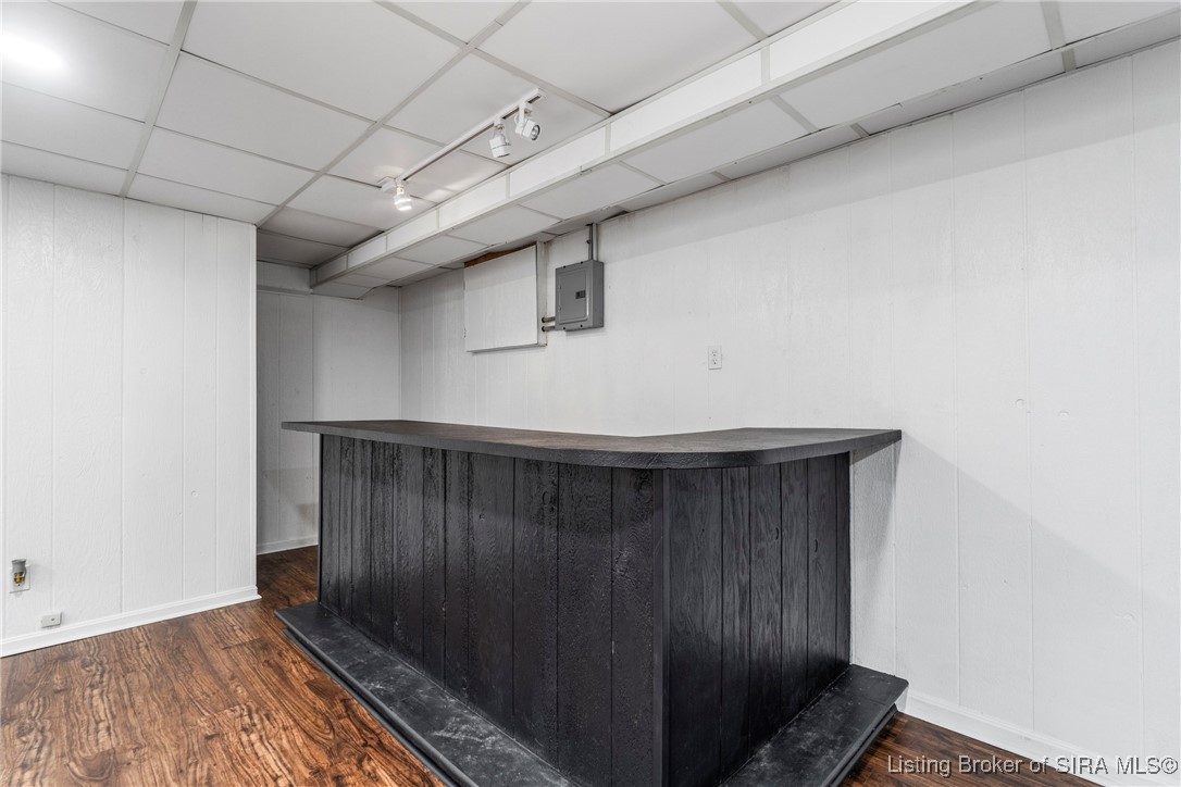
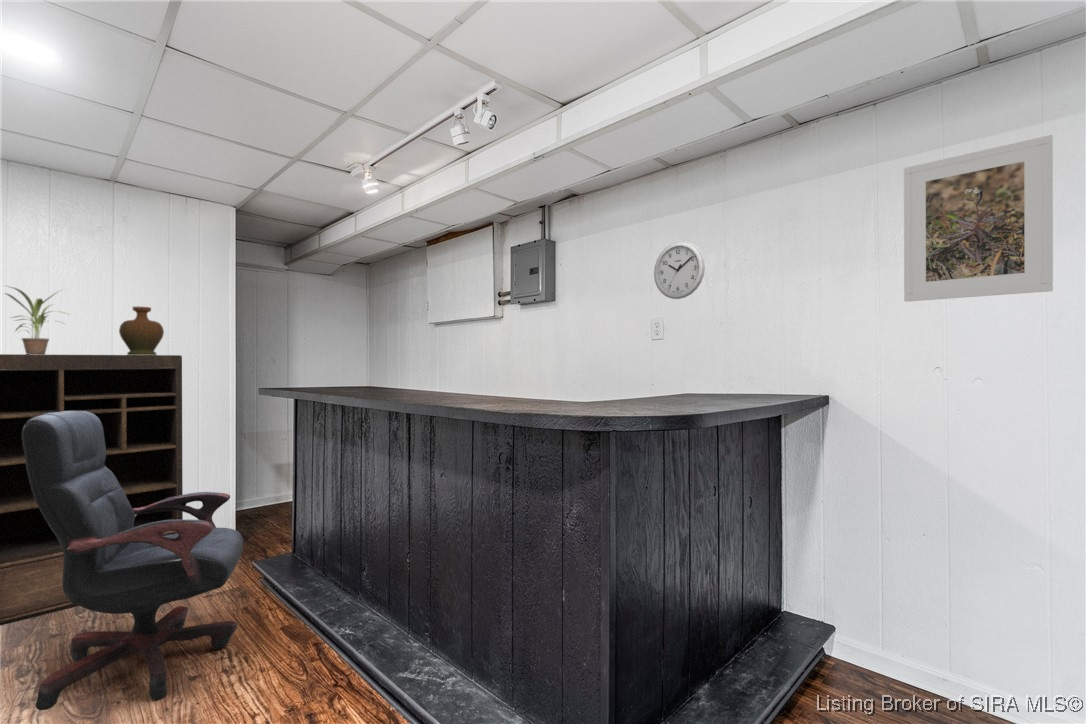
+ decorative vase (142, 331)
+ bookshelf (105, 465)
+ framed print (972, 225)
+ wall clock (677, 270)
+ office chair (150, 534)
+ potted plant (33, 320)
